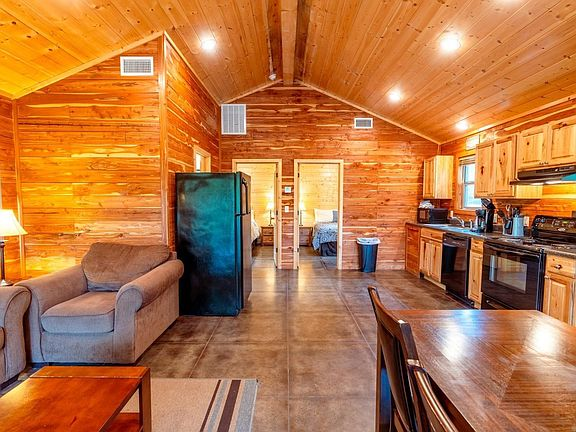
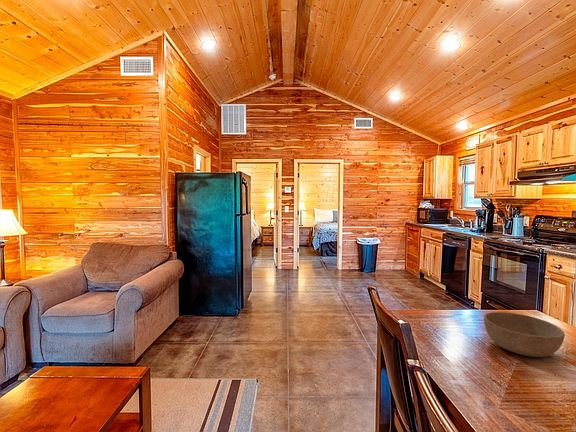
+ bowl (521, 335)
